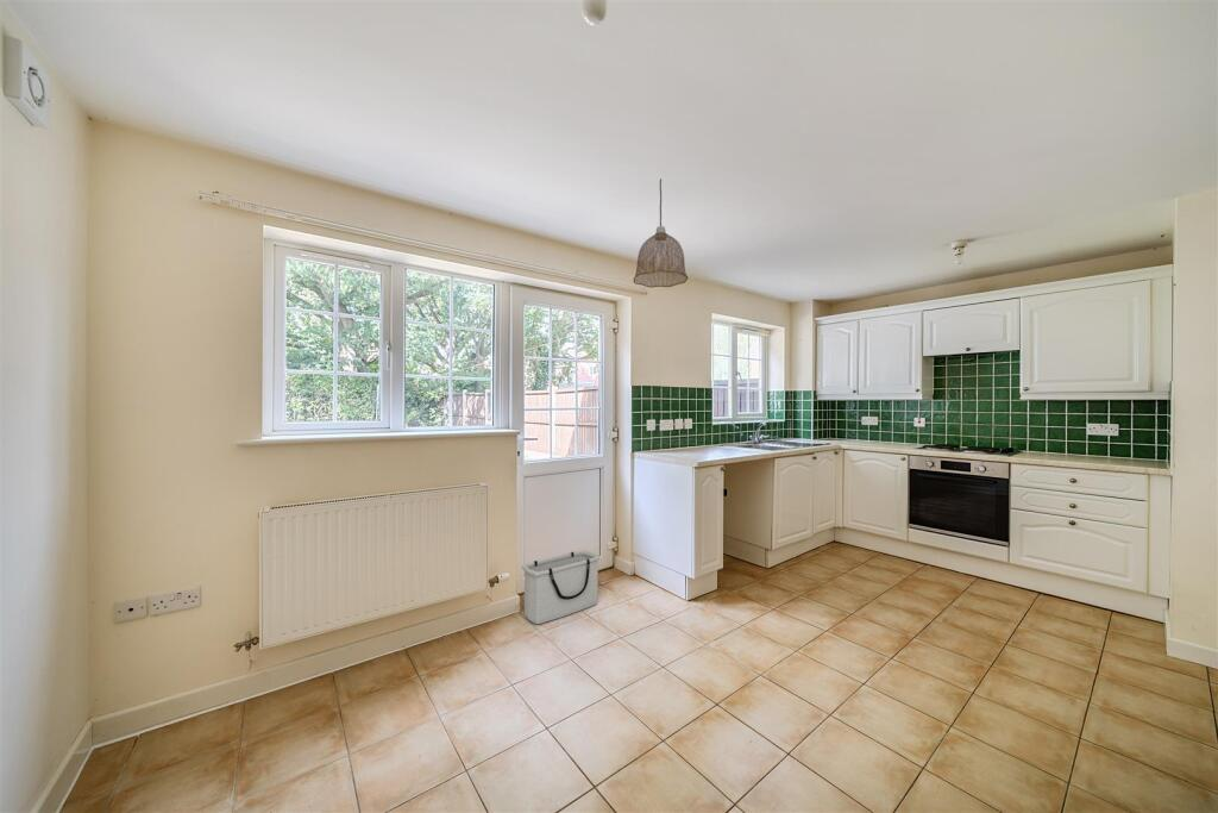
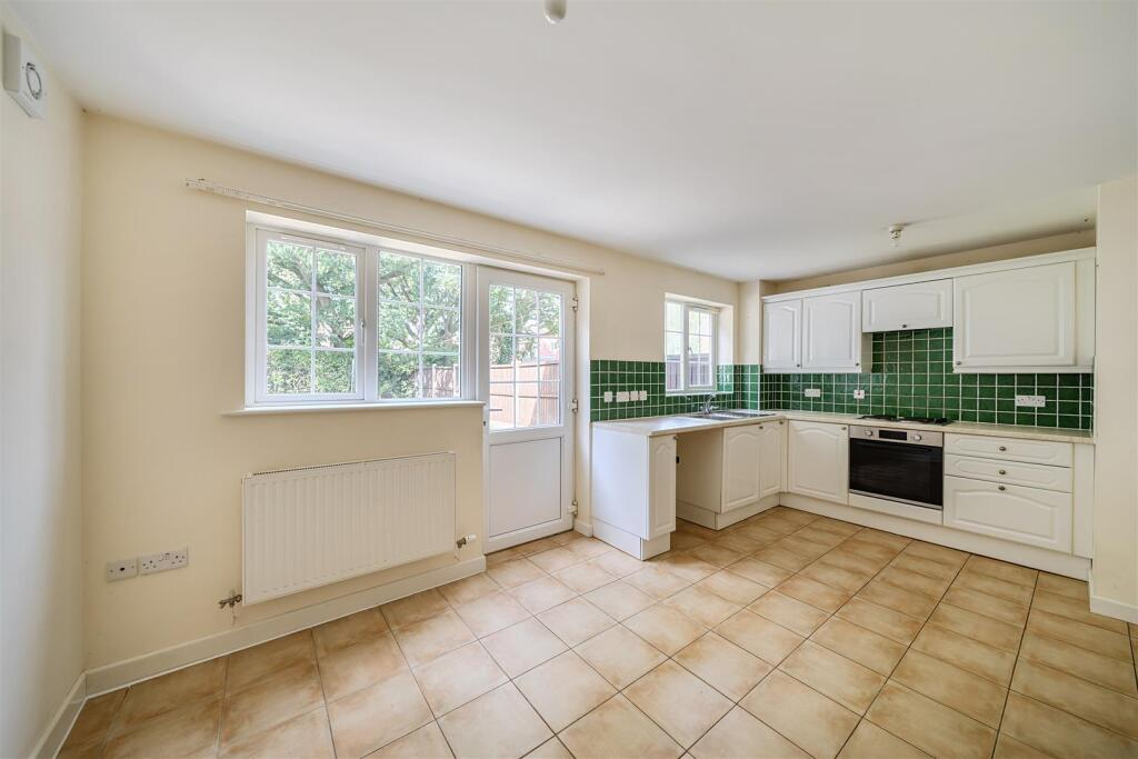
- storage bin (561, 584)
- pendant lamp (660, 230)
